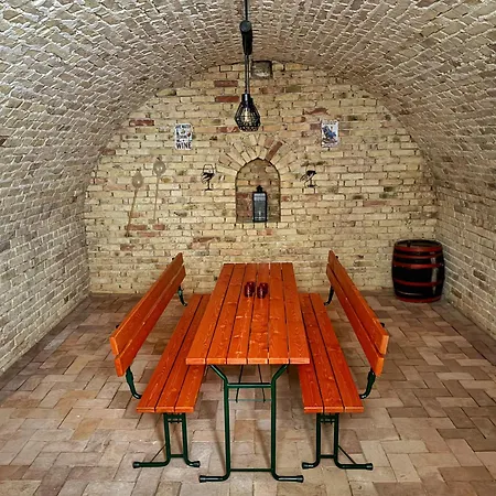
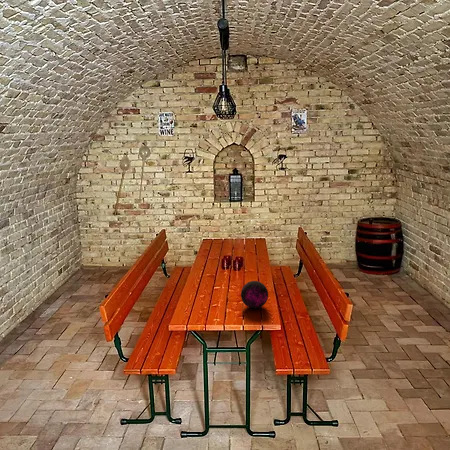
+ decorative orb (254, 294)
